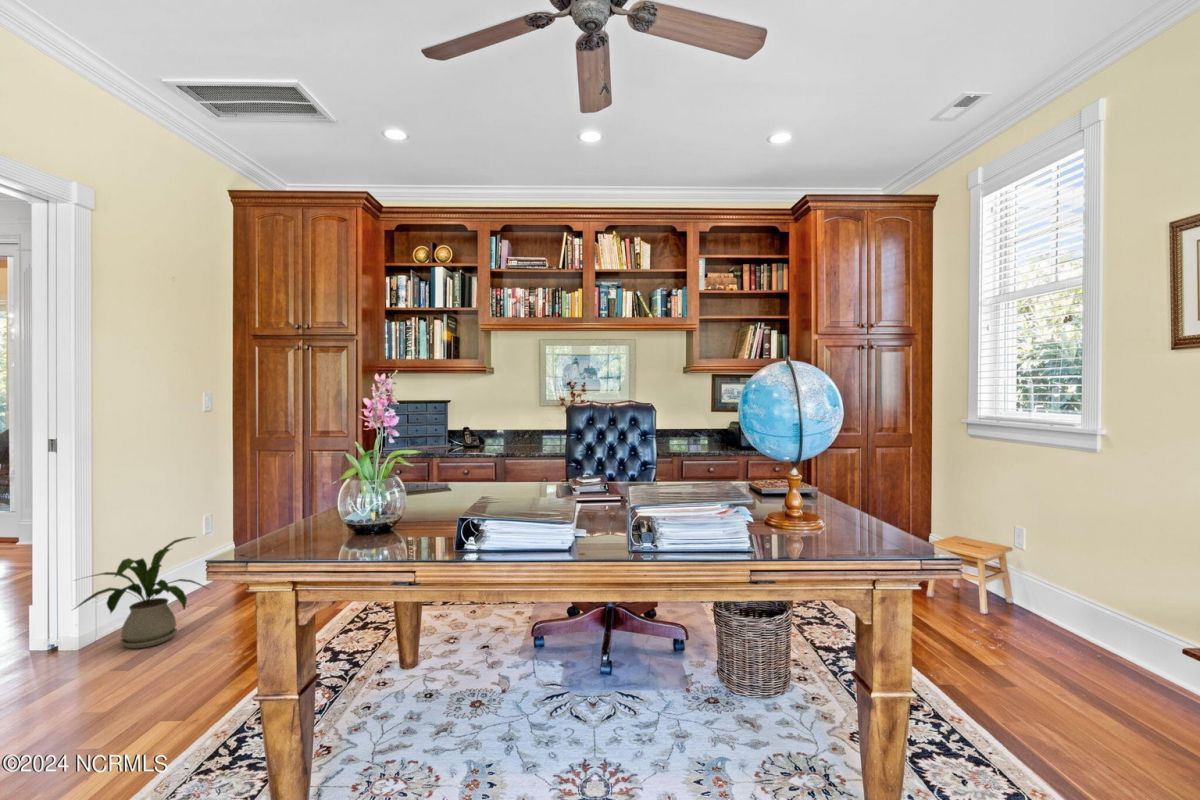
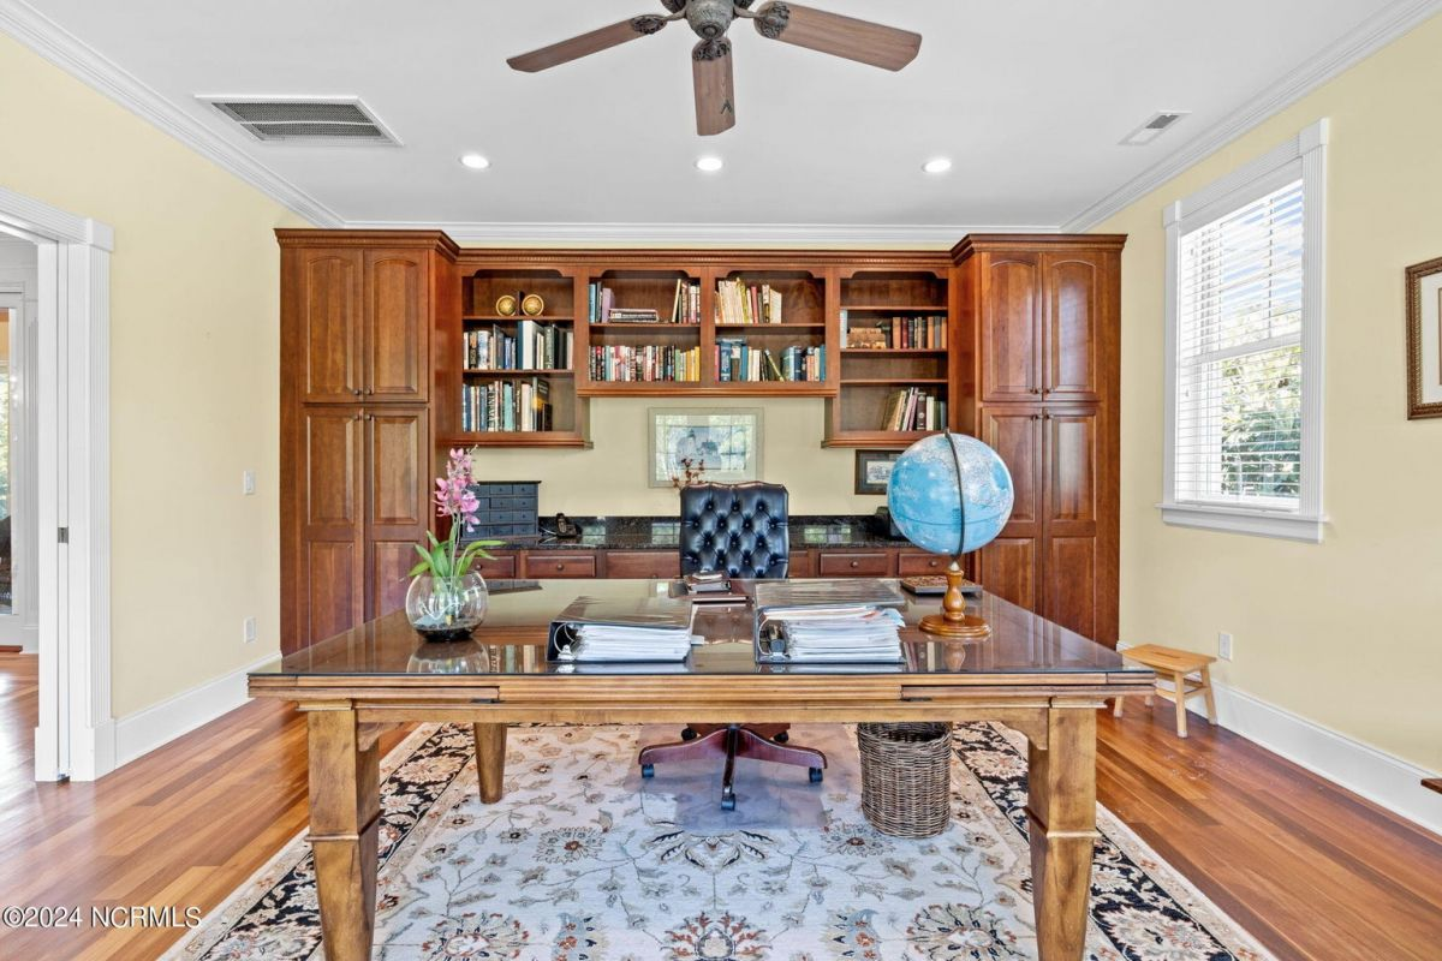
- house plant (141, 589)
